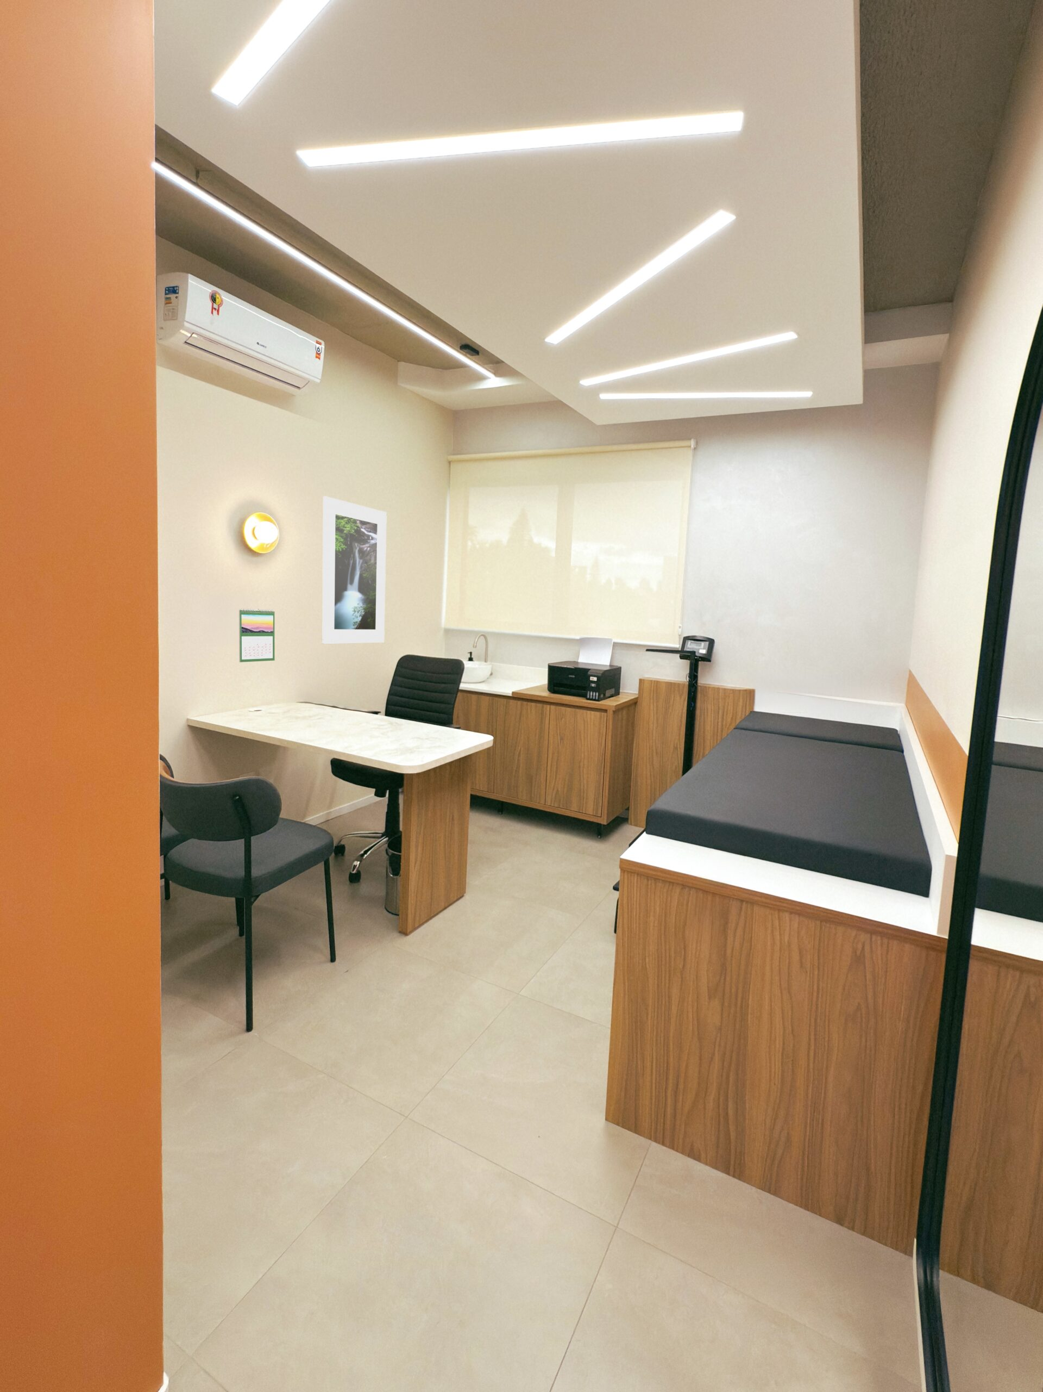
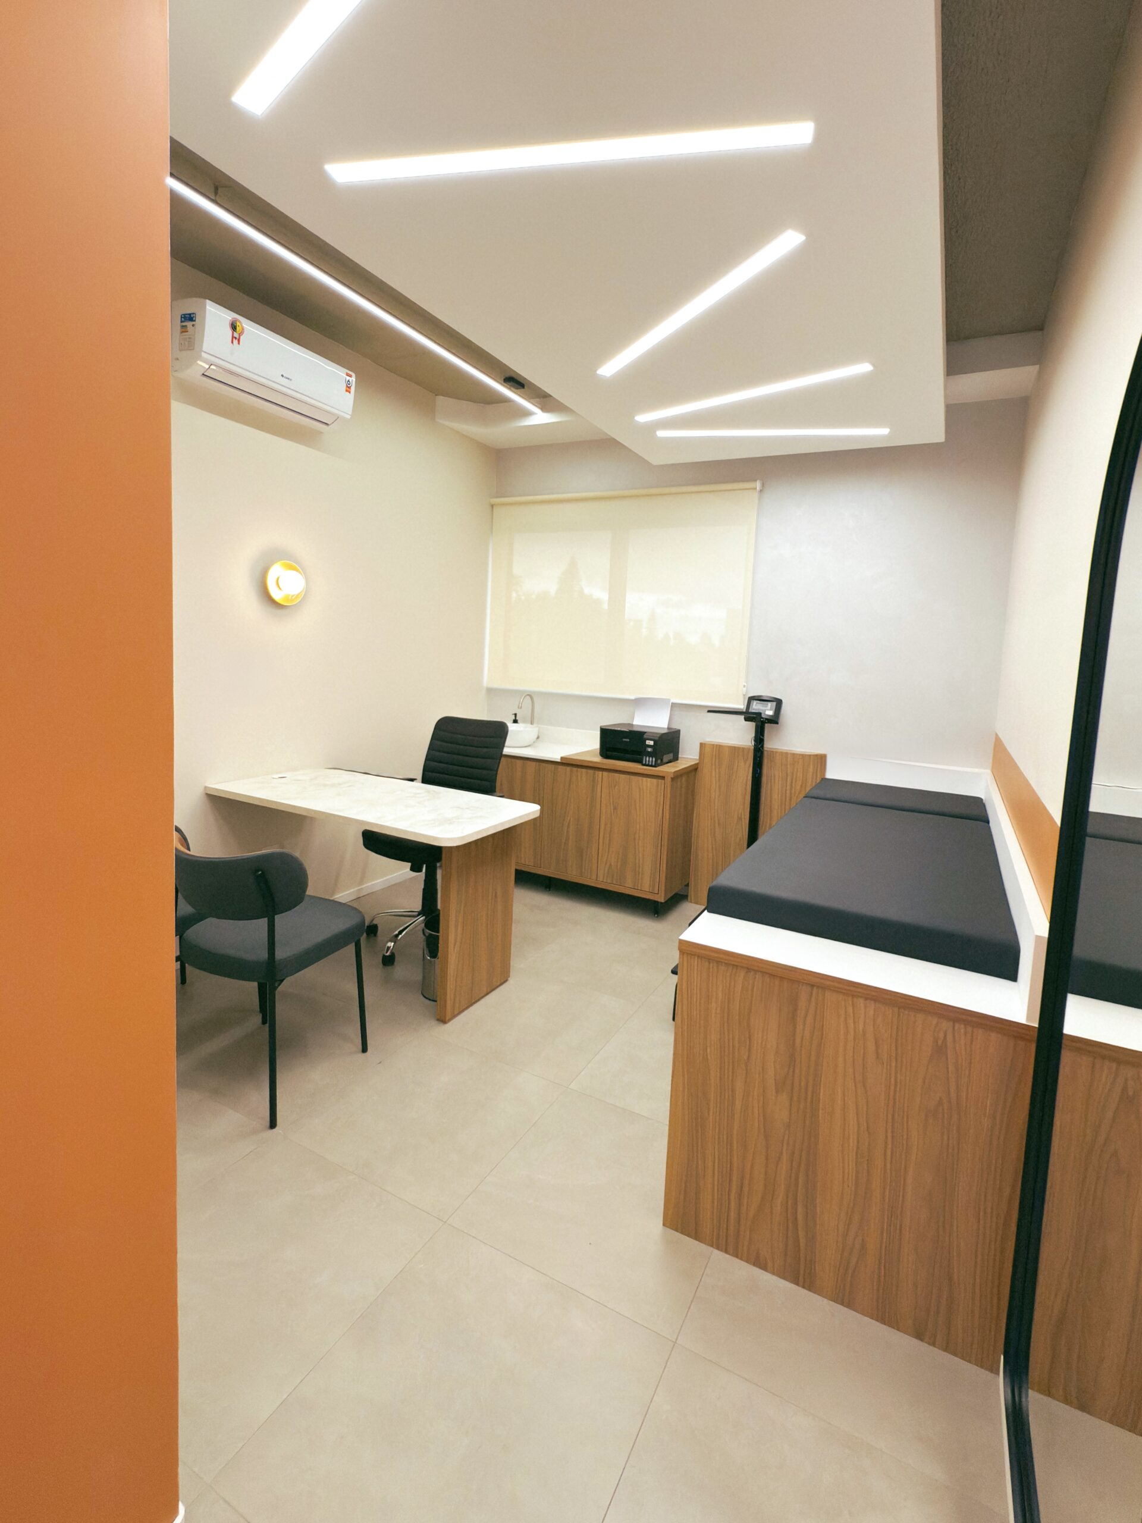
- calendar (257, 635)
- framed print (356, 574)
